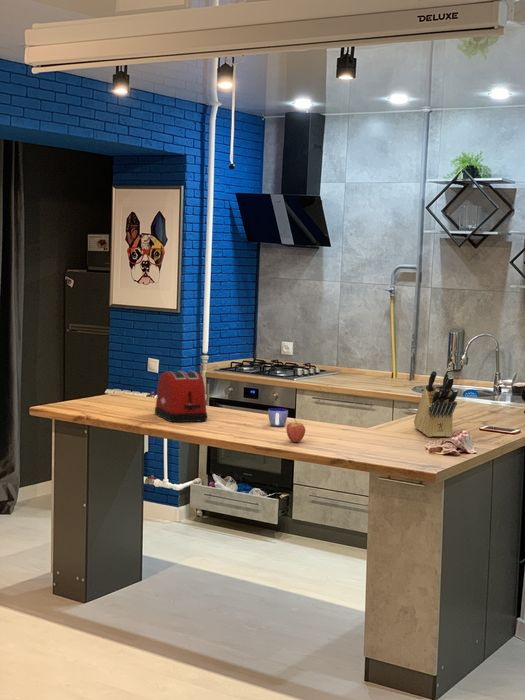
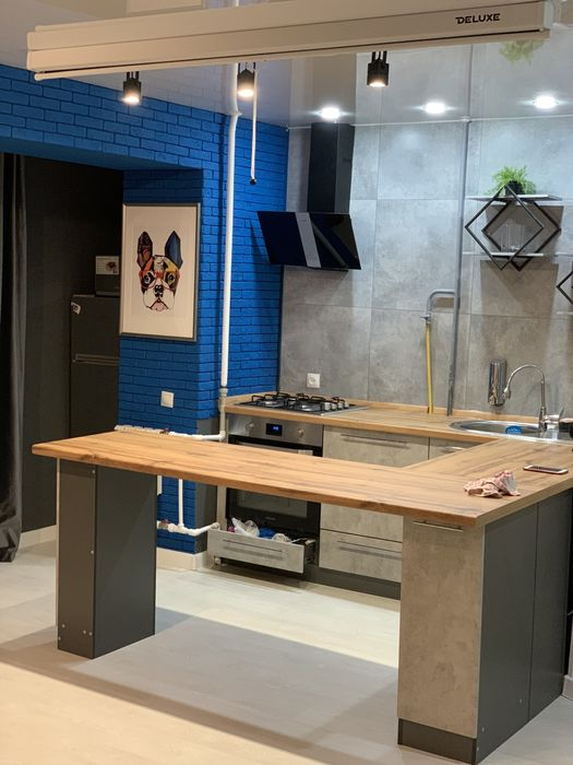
- fruit (295, 430)
- cup (277, 418)
- knife block (436, 399)
- toaster (181, 394)
